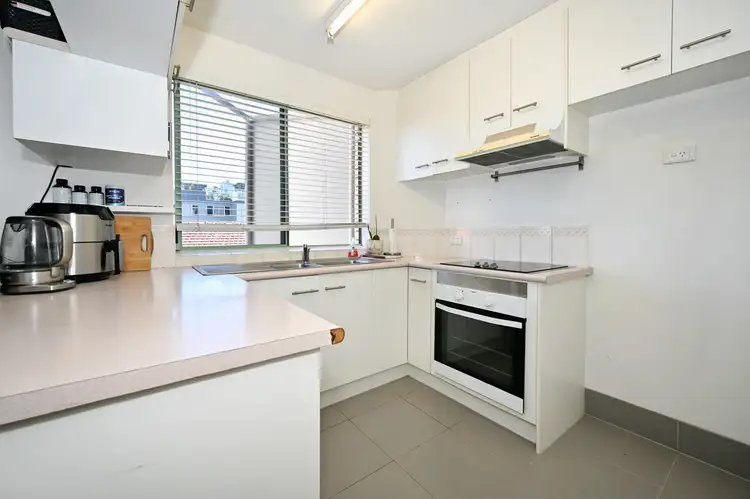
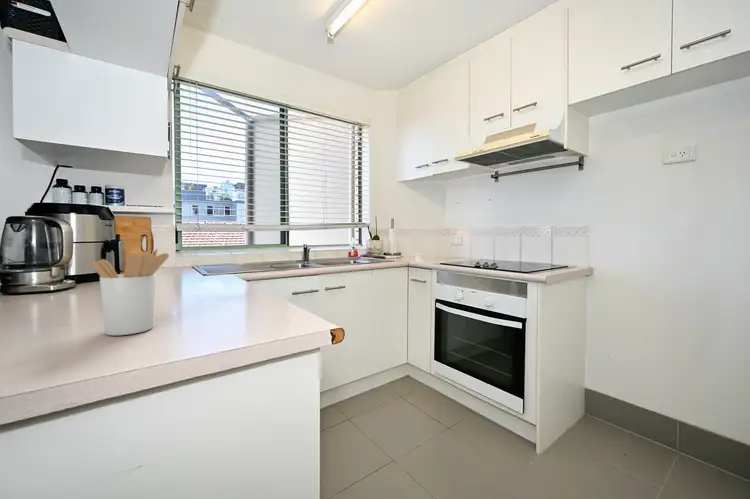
+ utensil holder (135, 290)
